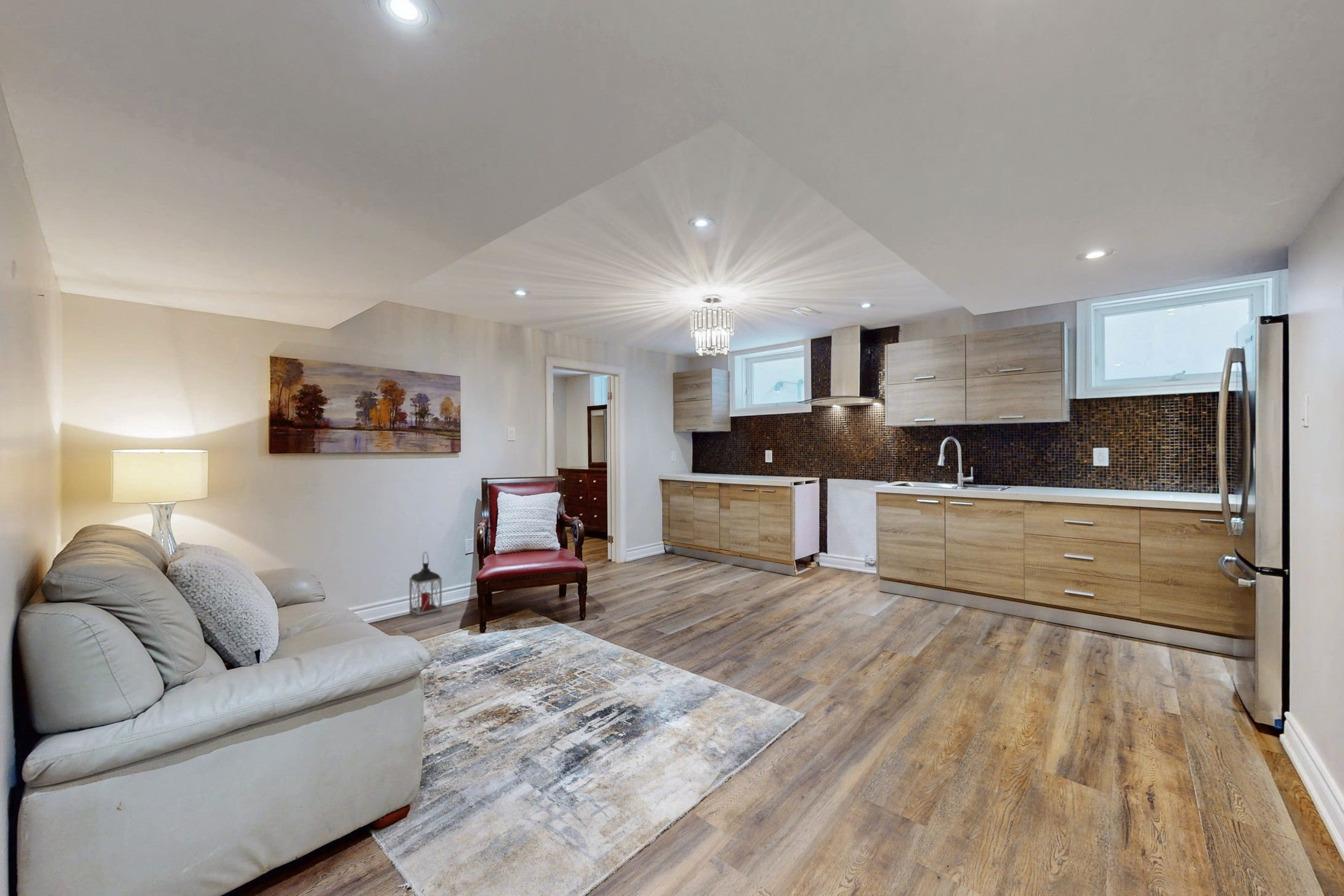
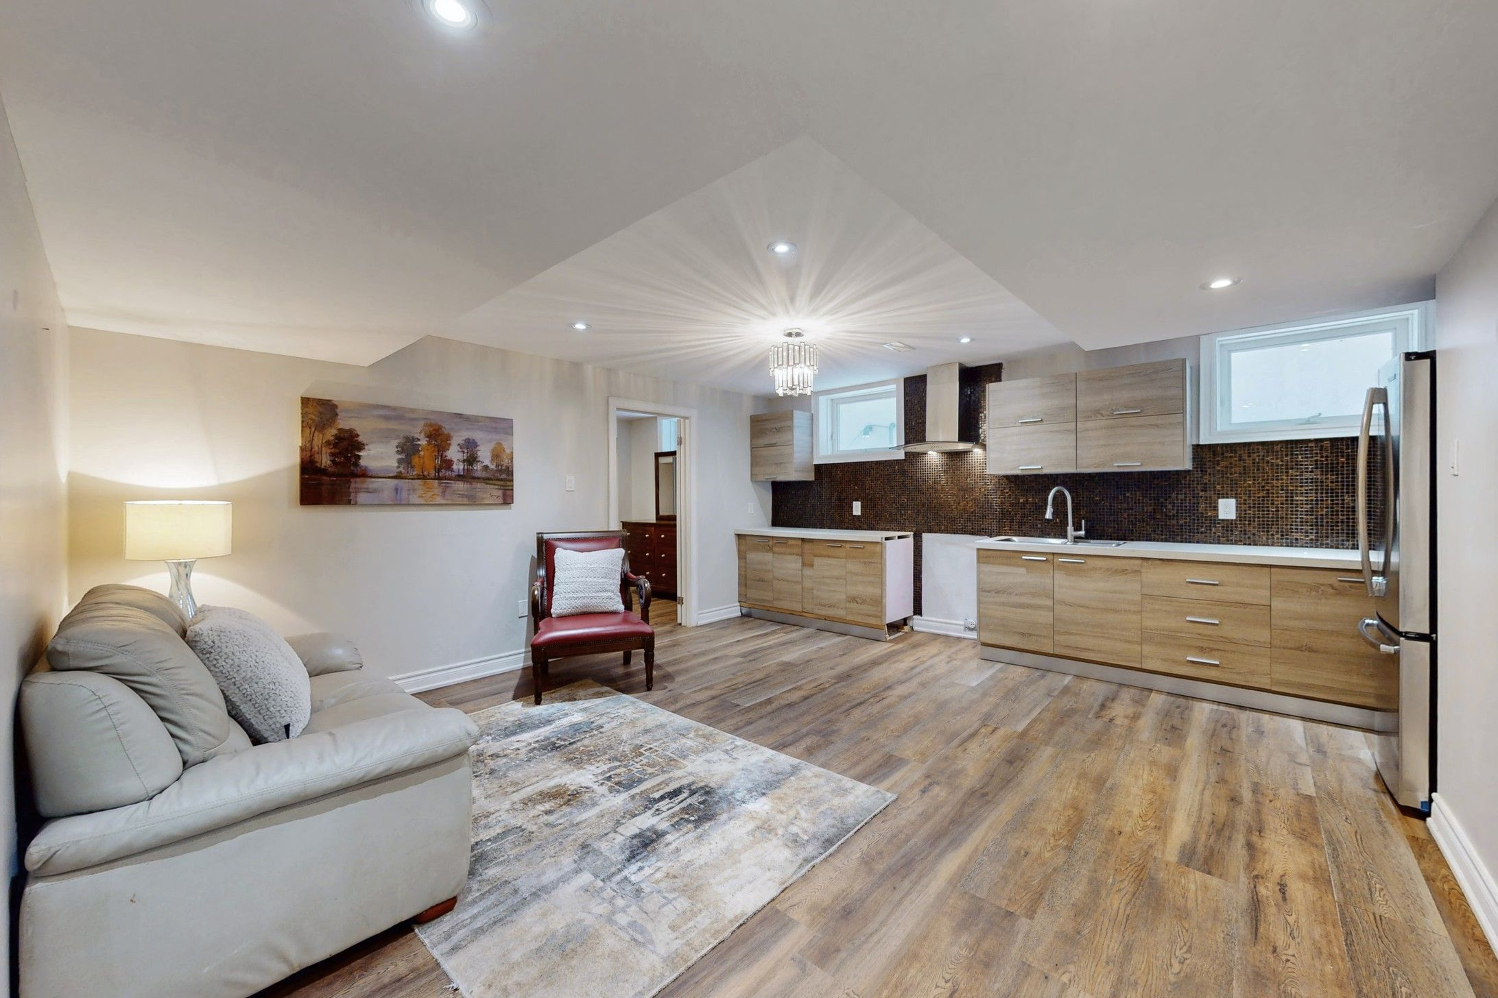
- lantern (425, 582)
